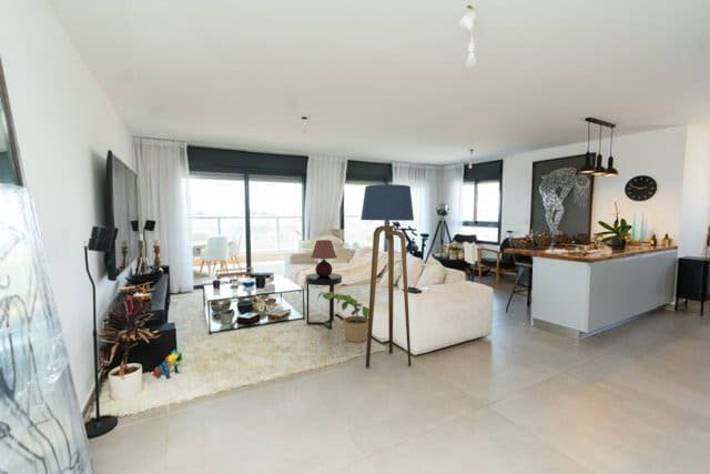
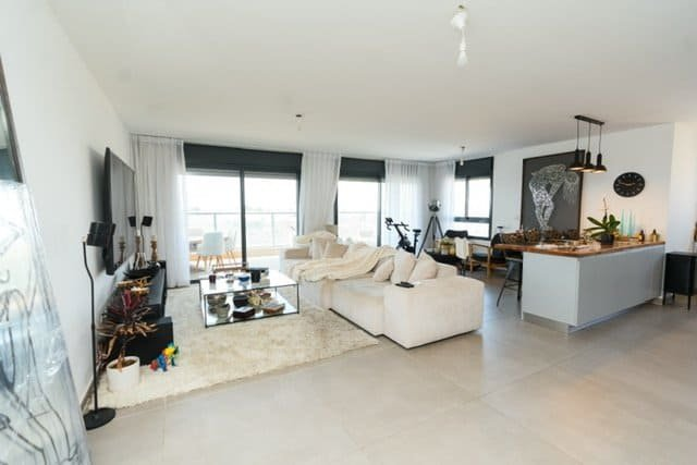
- side table (329, 300)
- floor lamp (388, 275)
- table lamp (324, 258)
- potted plant (343, 310)
